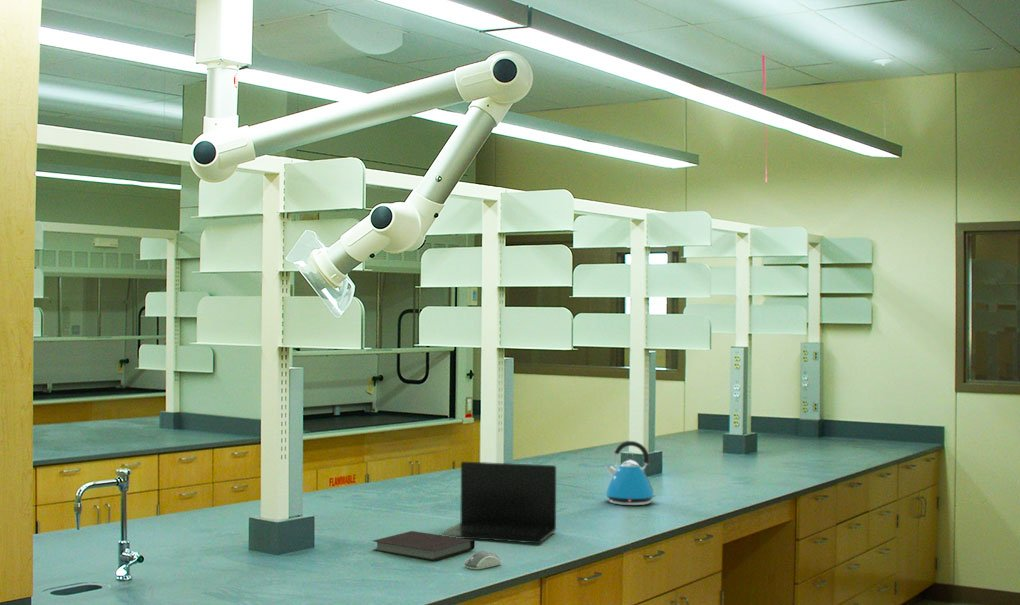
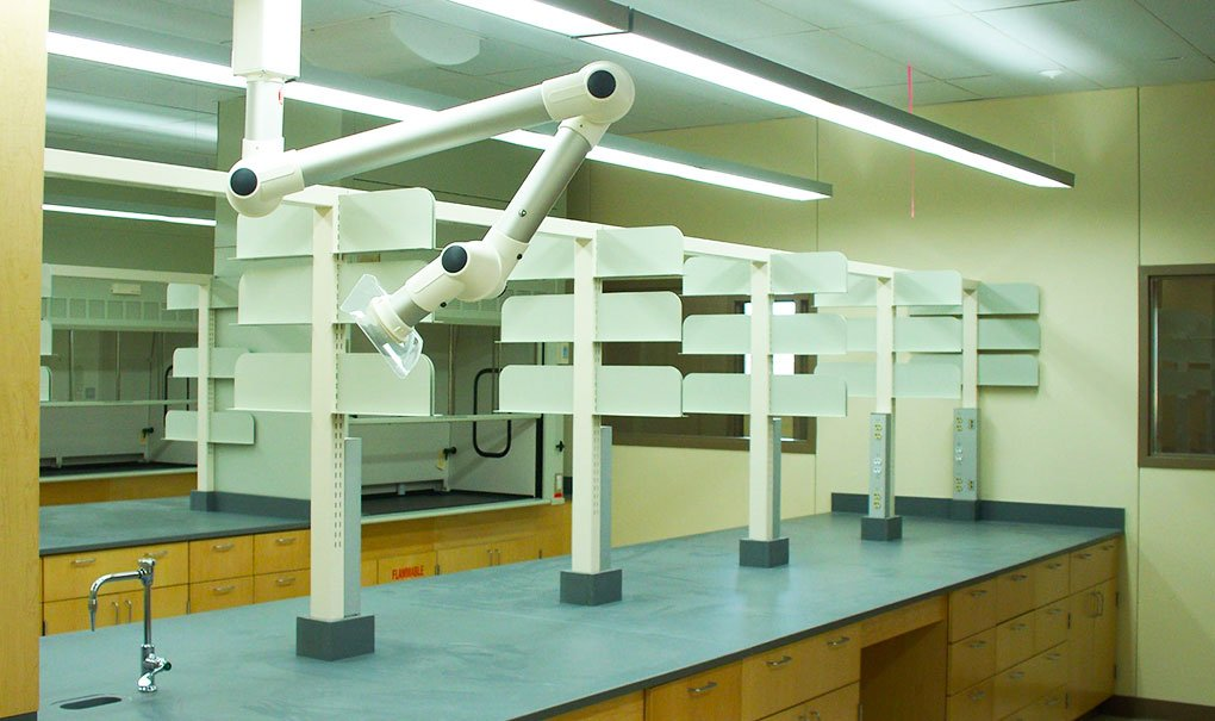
- laptop (498, 500)
- notebook (423, 544)
- computer mouse (483, 558)
- kettle (631, 471)
